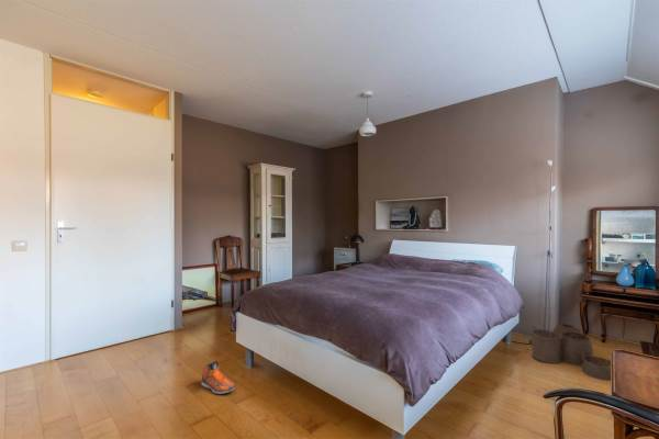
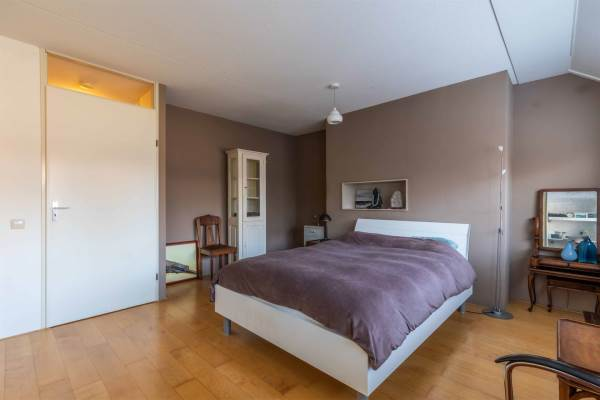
- sneaker (216, 375)
- woven basket (573, 342)
